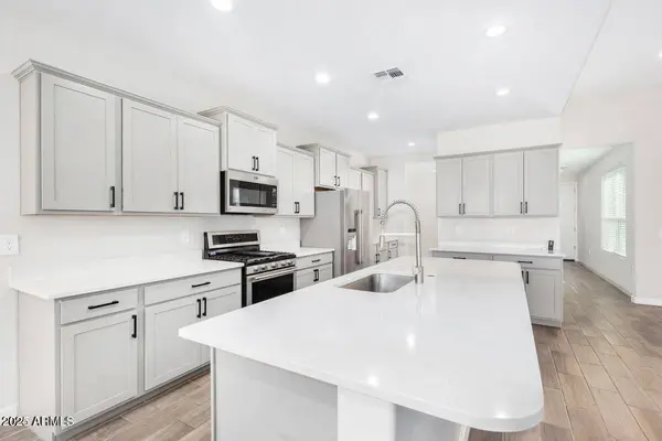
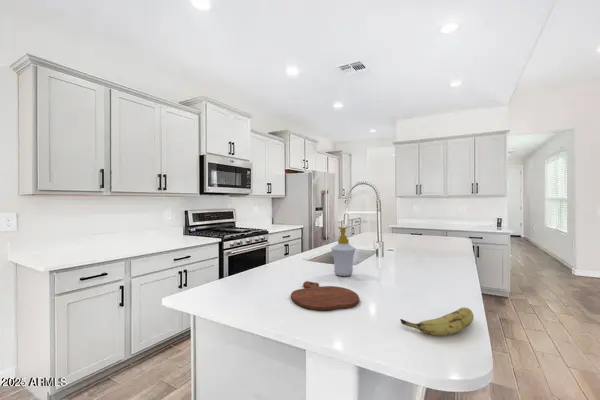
+ fruit (438, 318)
+ soap bottle (343, 250)
+ cutting board (320, 293)
